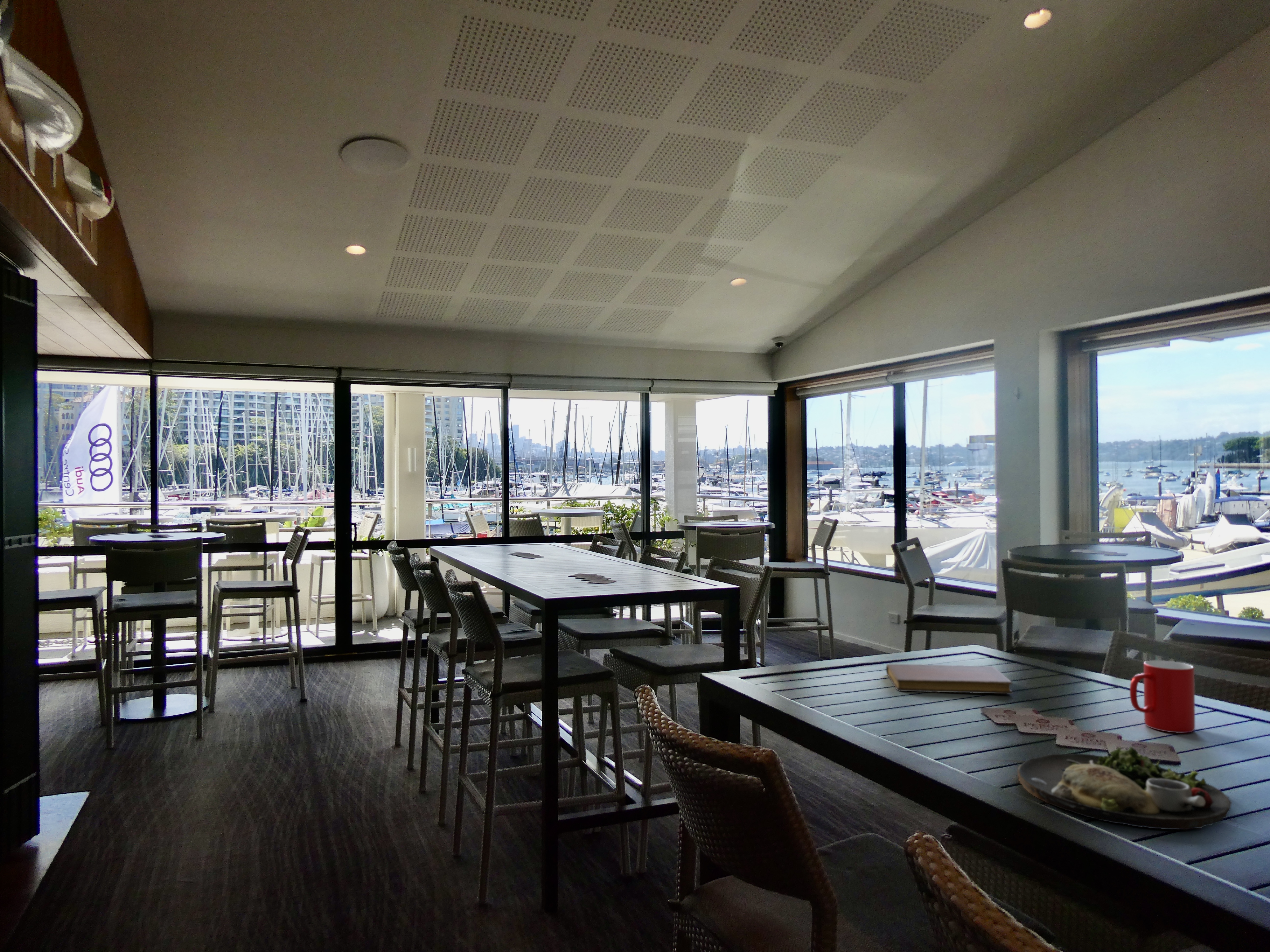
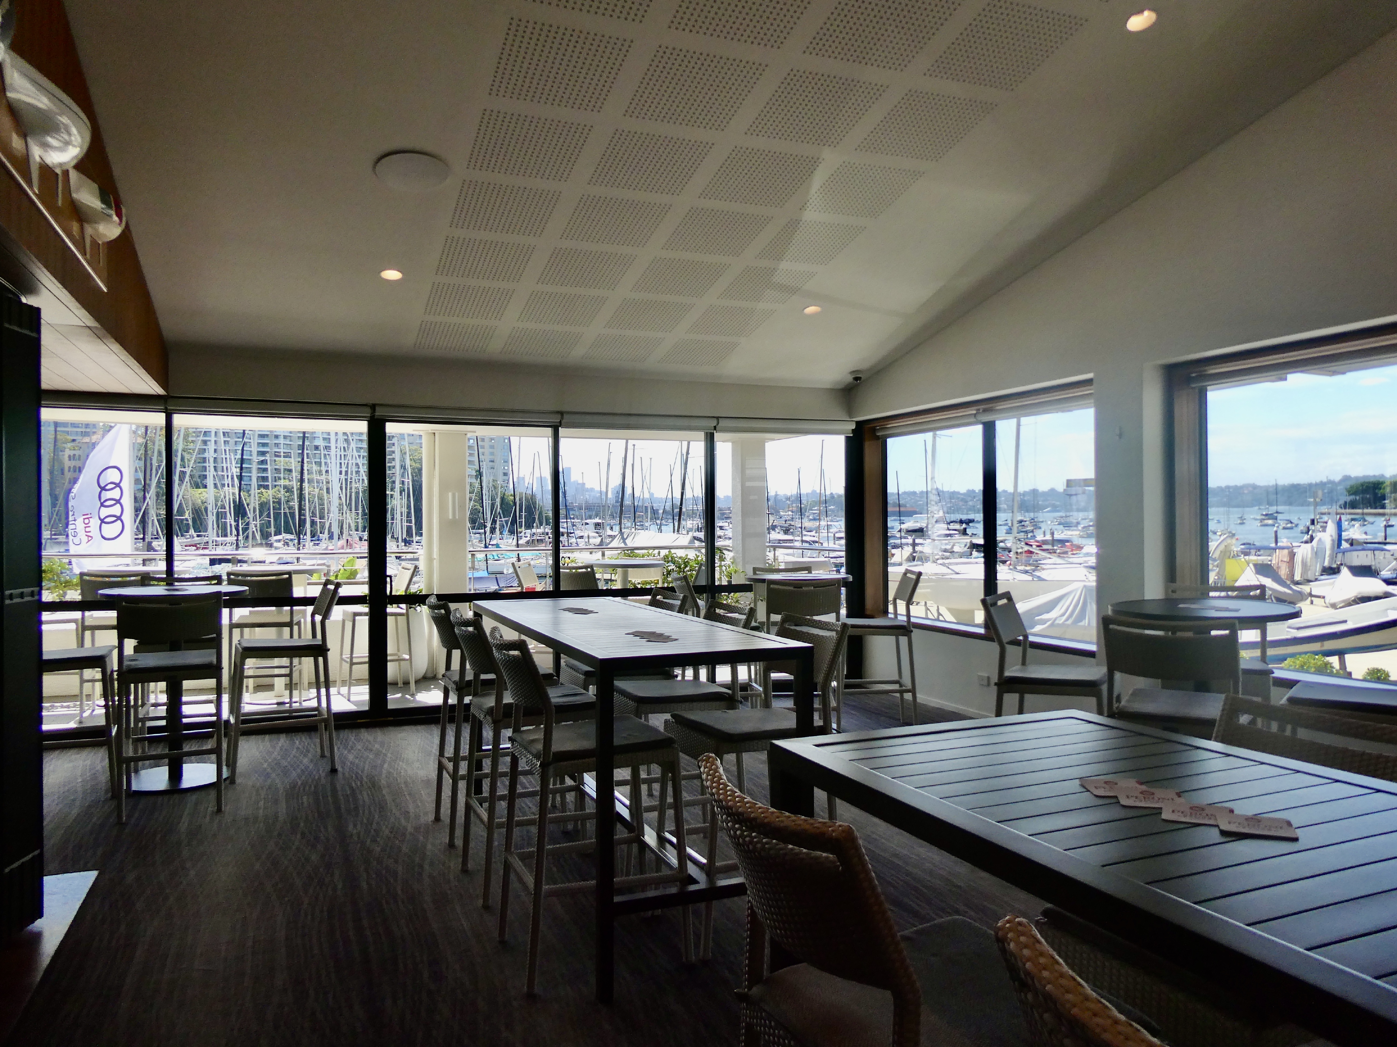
- notebook (946, 677)
- dinner plate (1119, 773)
- cup (1159, 695)
